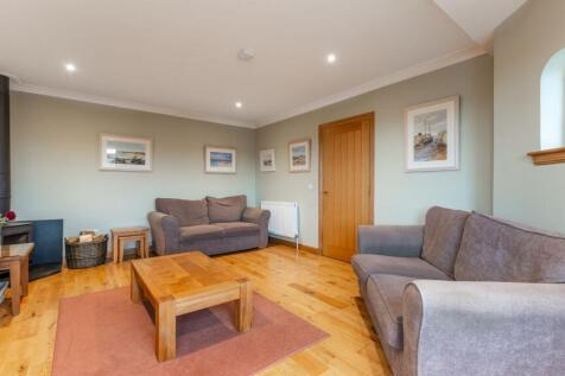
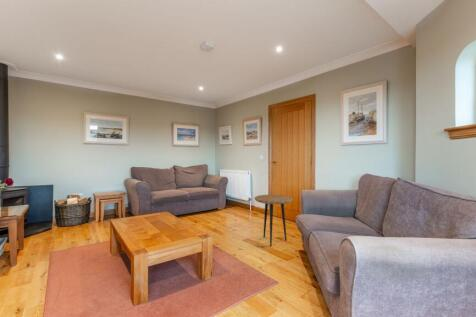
+ side table (272, 219)
